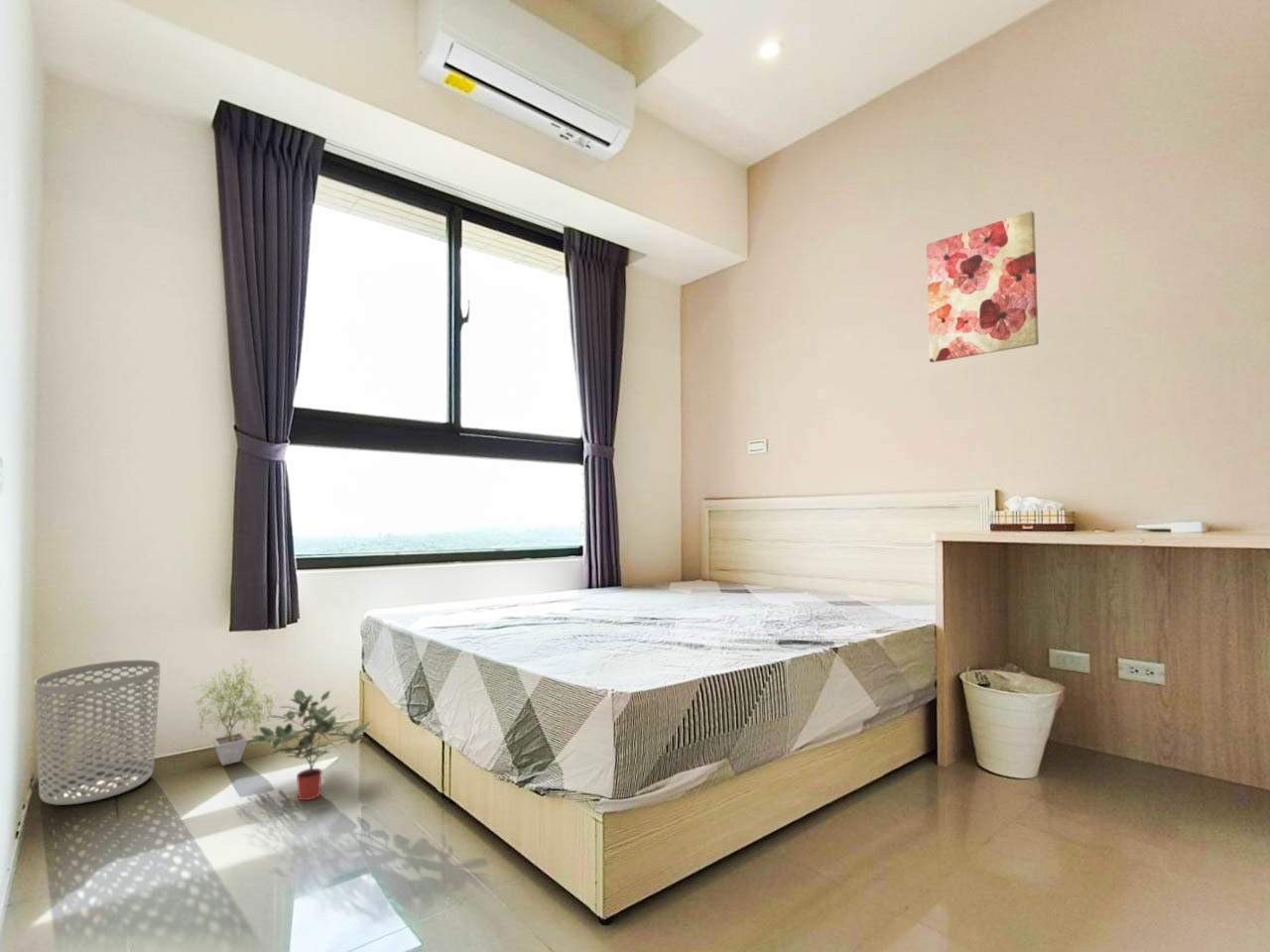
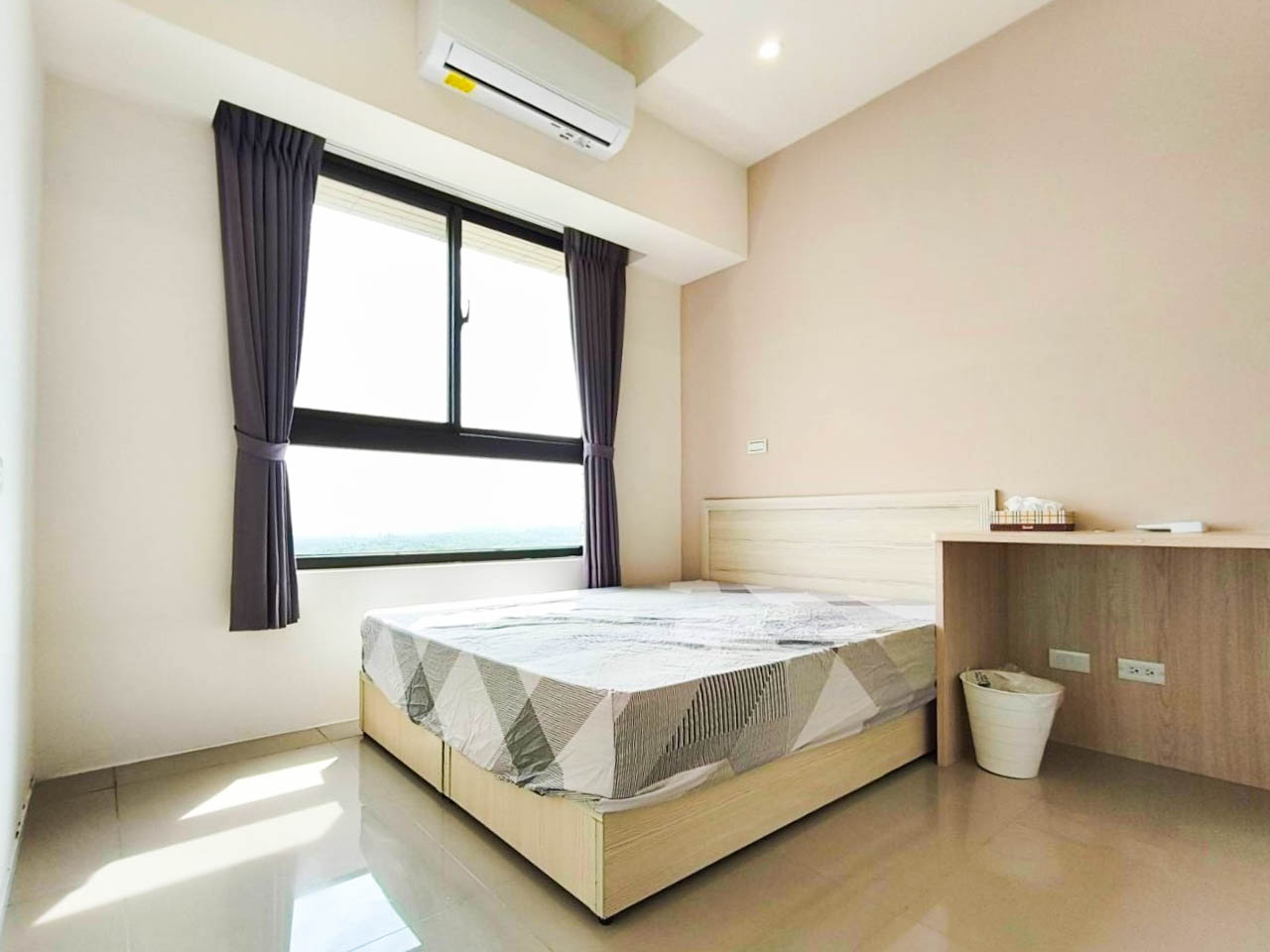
- wall art (978, 291)
- potted plant (234, 706)
- potted plant (314, 738)
- waste bin (99, 729)
